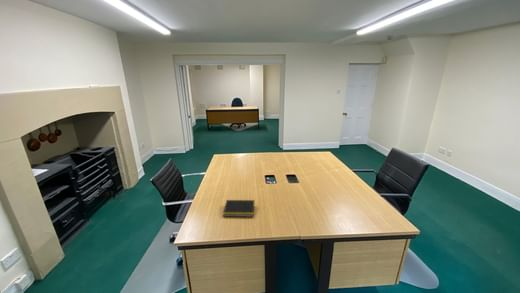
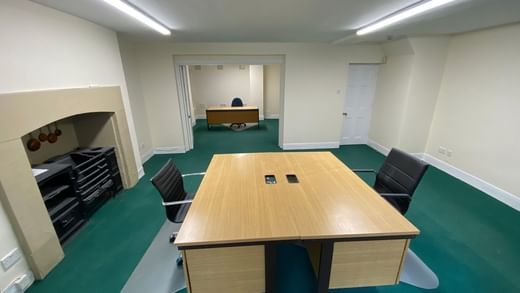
- notepad (239, 207)
